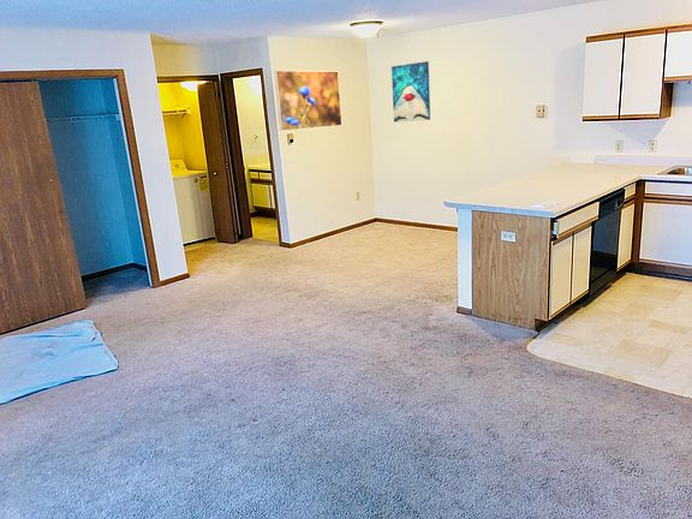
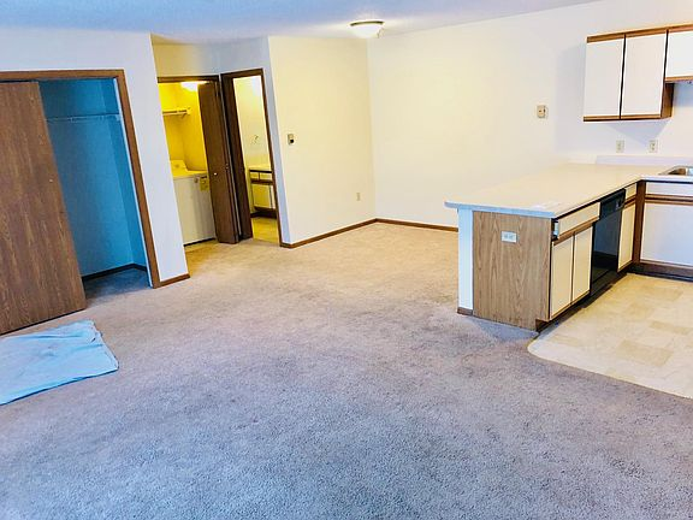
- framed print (310, 100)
- wall art (410, 93)
